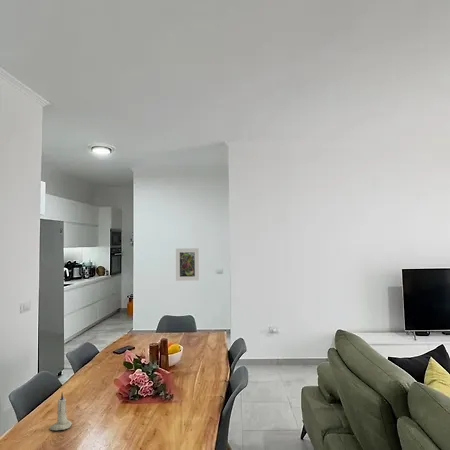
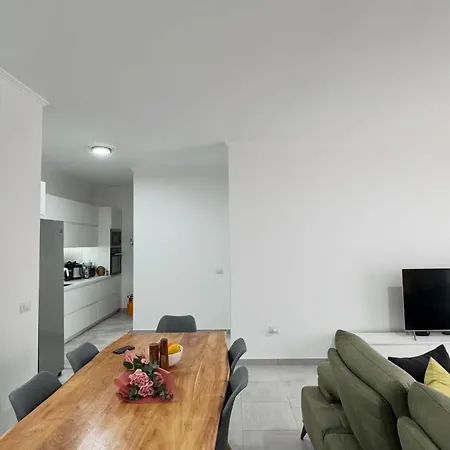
- candle (60, 409)
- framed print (187, 264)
